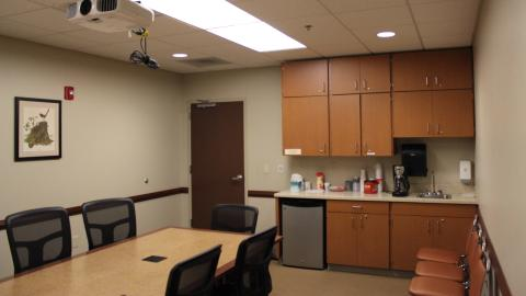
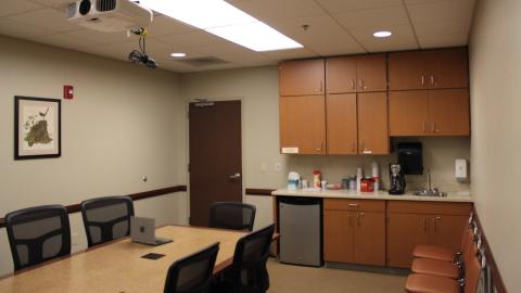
+ laptop (152, 228)
